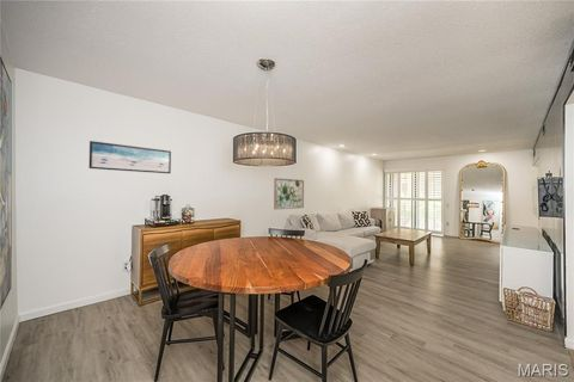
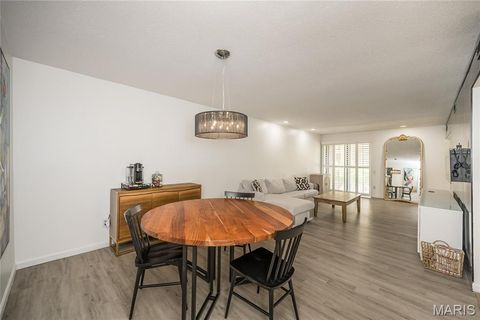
- wall art (134, 159)
- wall art (289, 193)
